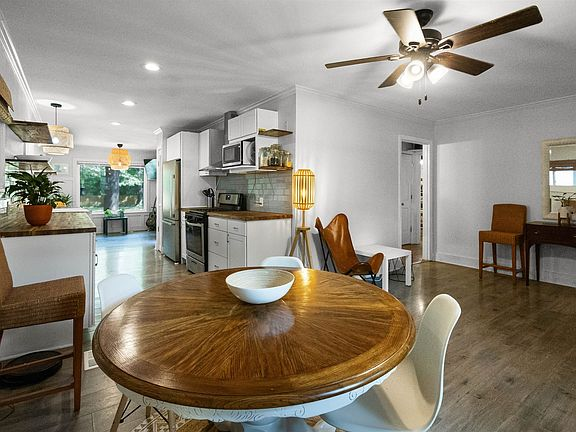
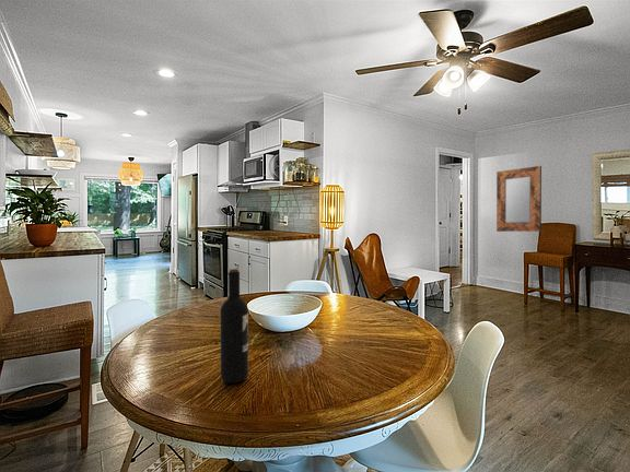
+ home mirror (517, 200)
+ wine bottle (234, 323)
